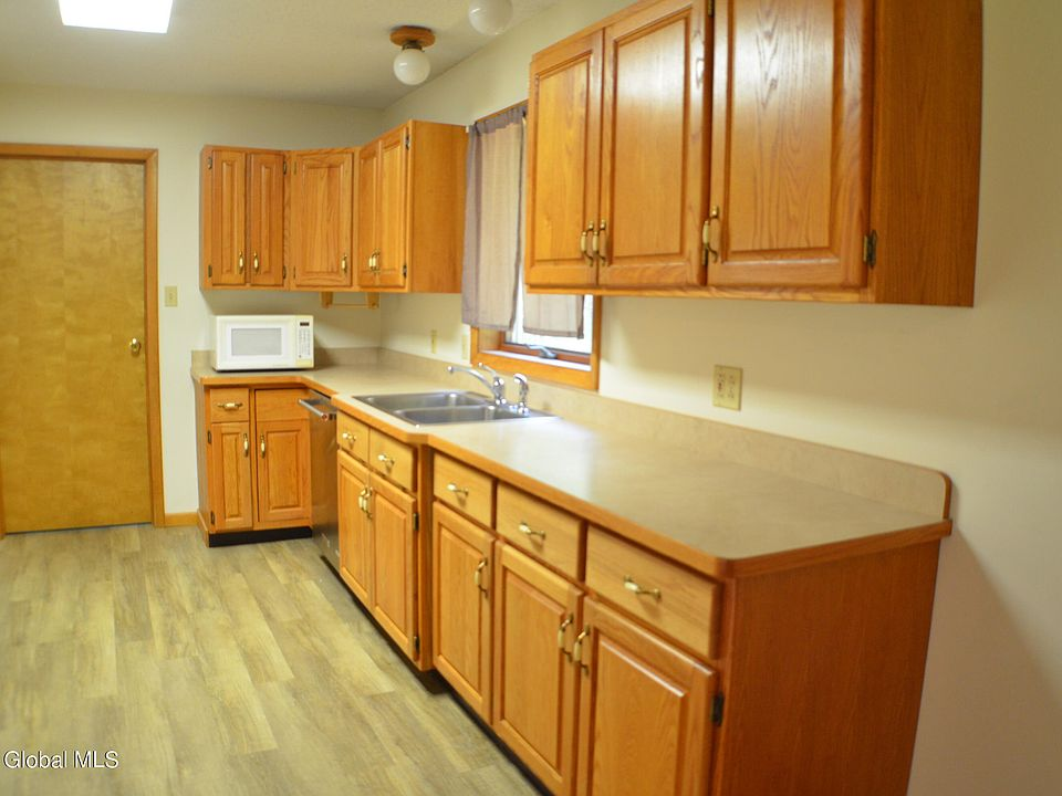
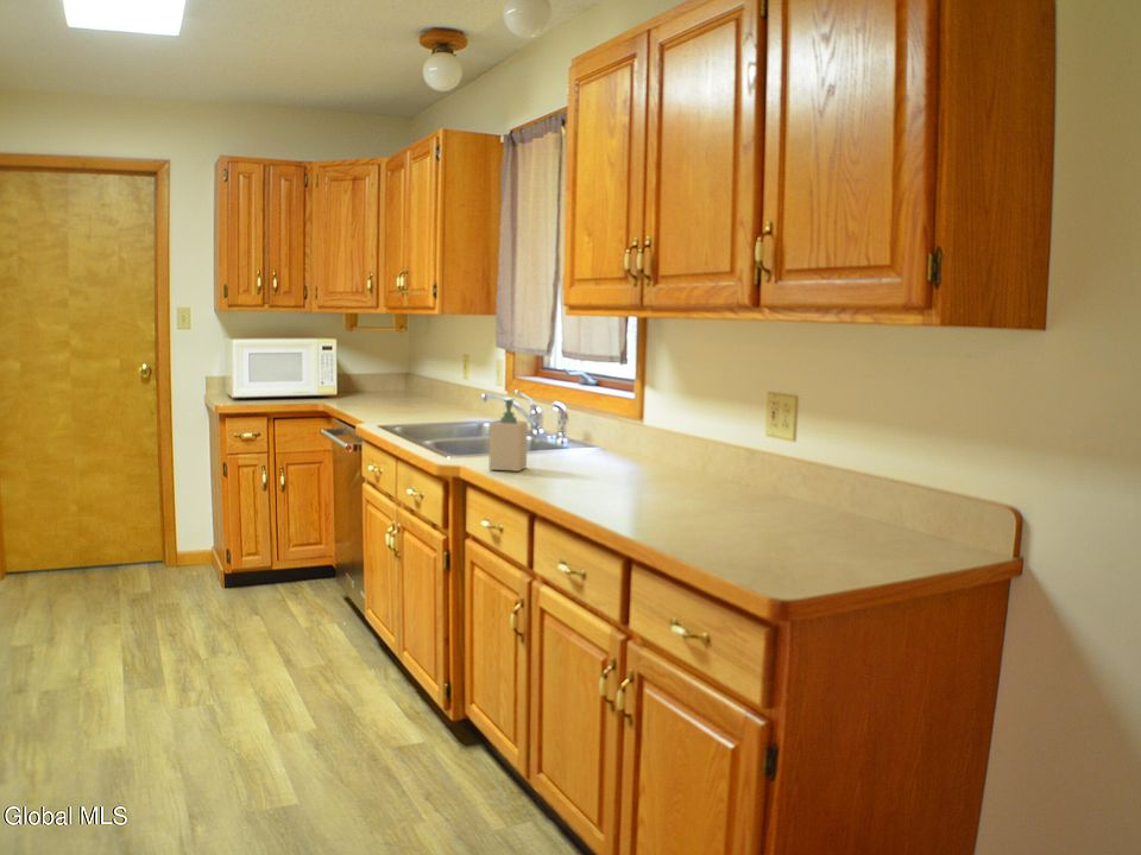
+ soap bottle (508, 433)
